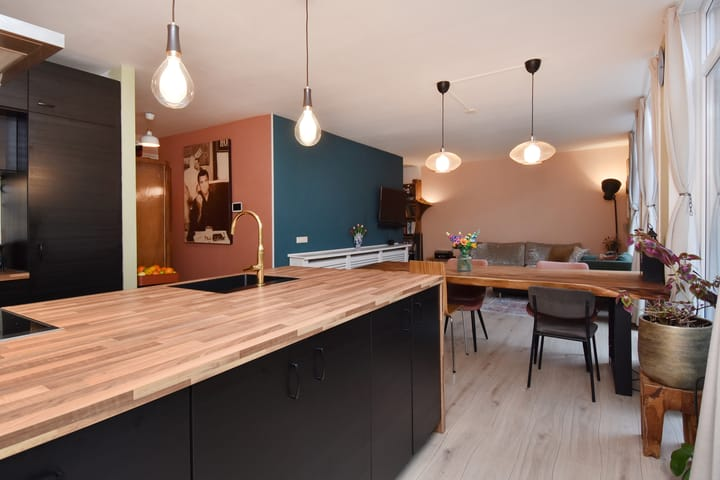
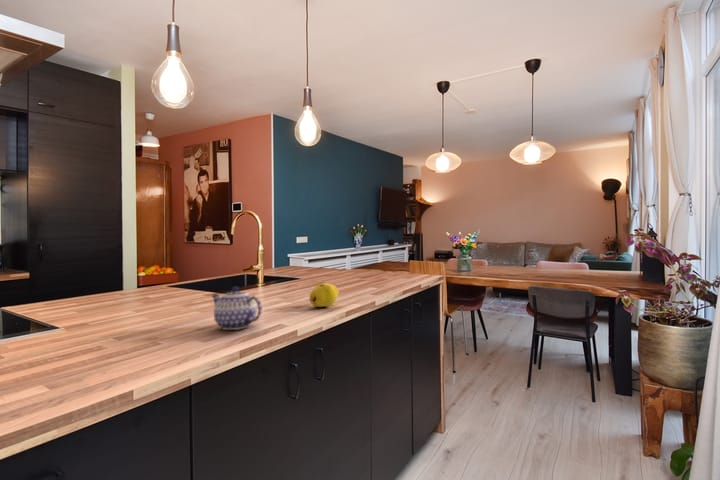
+ fruit (325, 294)
+ teapot (235, 306)
